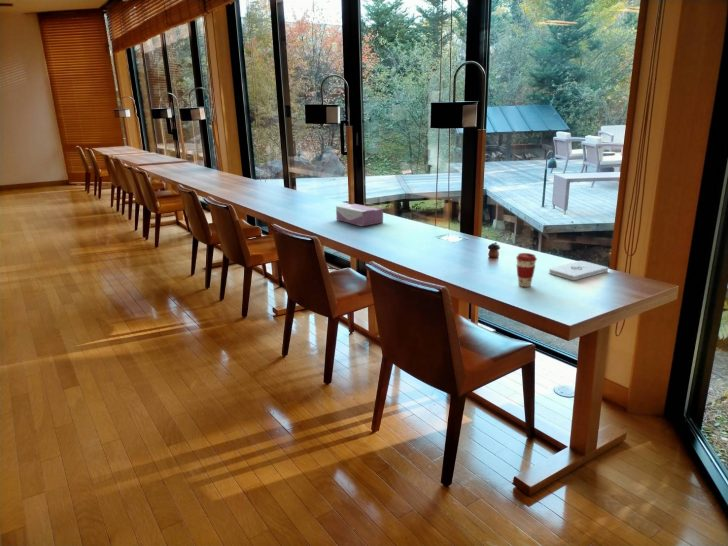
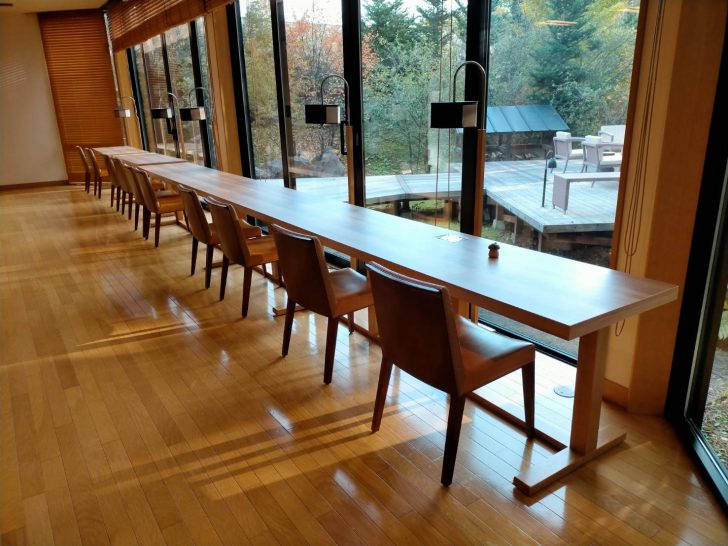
- tissue box (359, 214)
- notepad (577, 270)
- coffee cup (525, 270)
